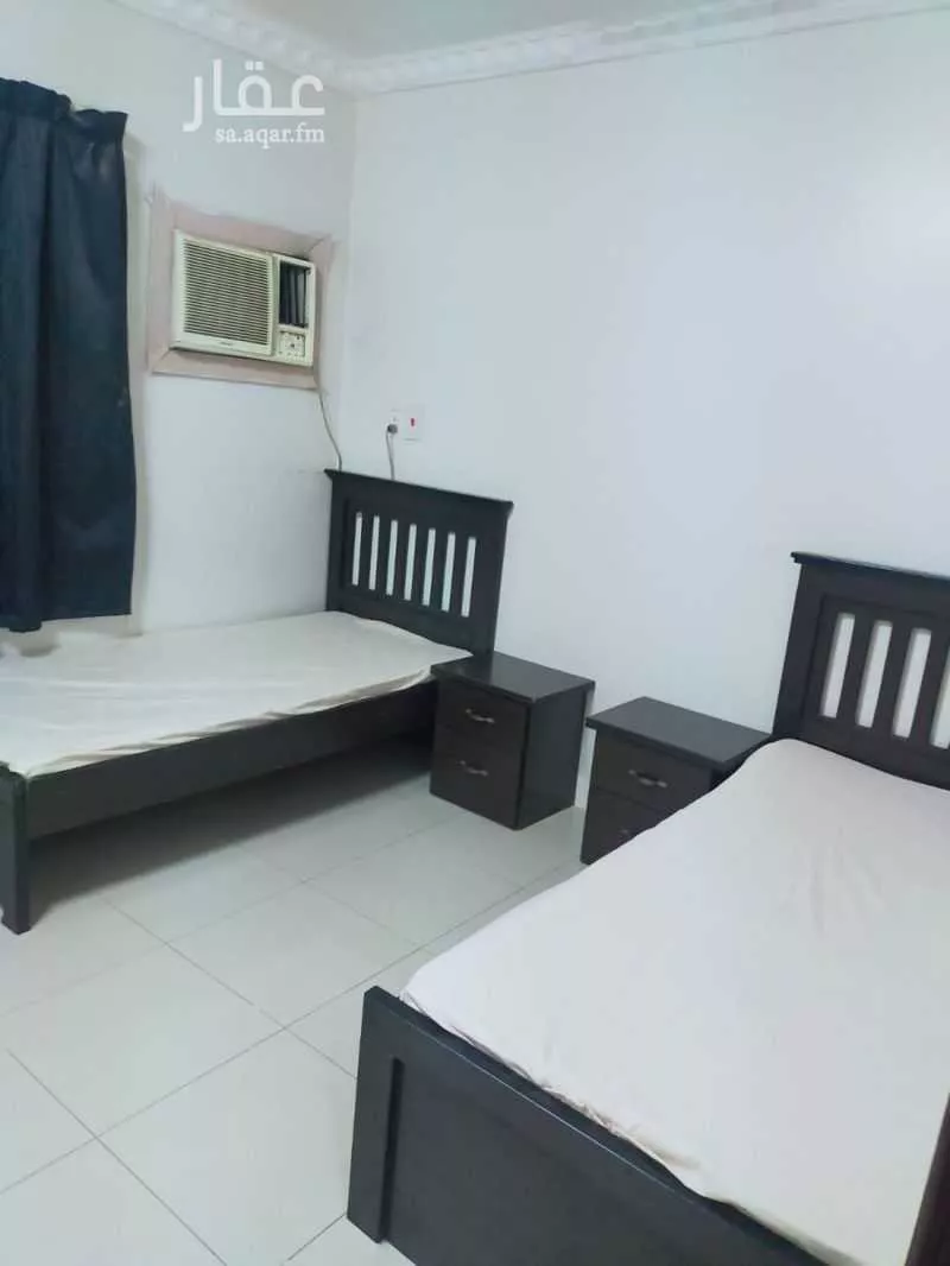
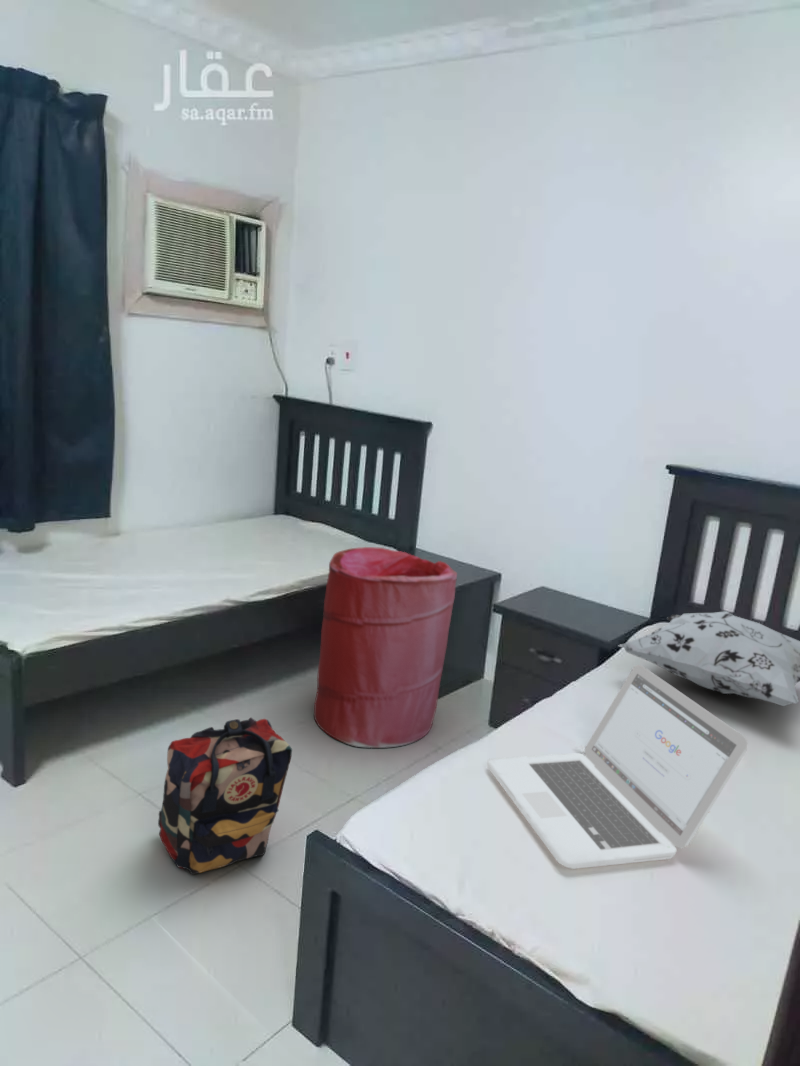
+ laundry hamper (385, 639)
+ backpack (220, 783)
+ laptop (605, 754)
+ decorative pillow (726, 652)
